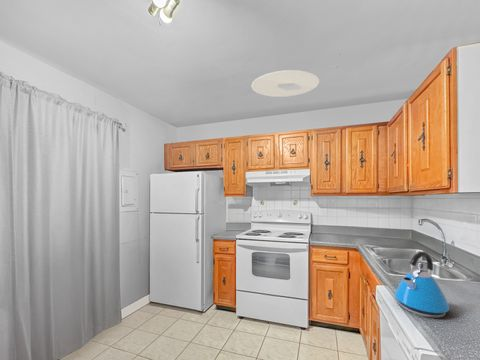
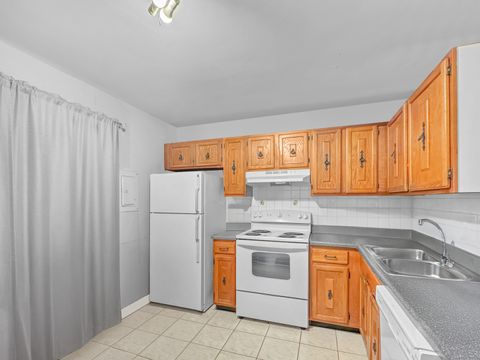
- kettle (421, 279)
- ceiling light (284, 82)
